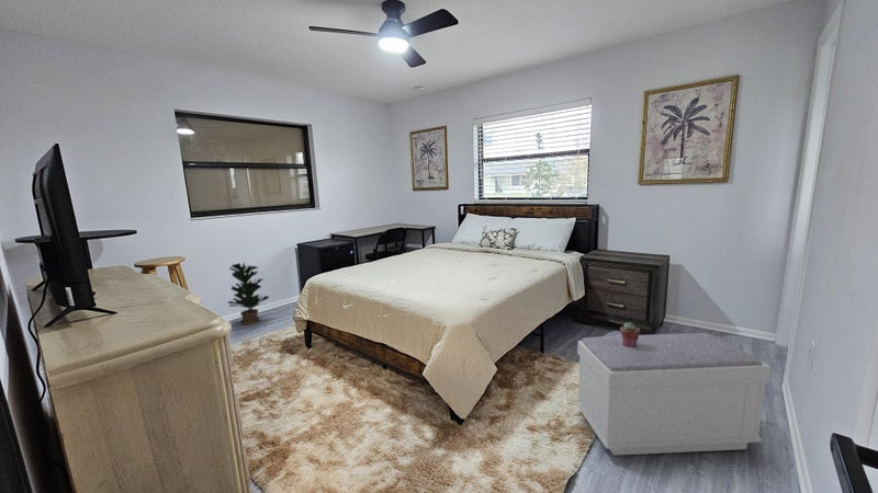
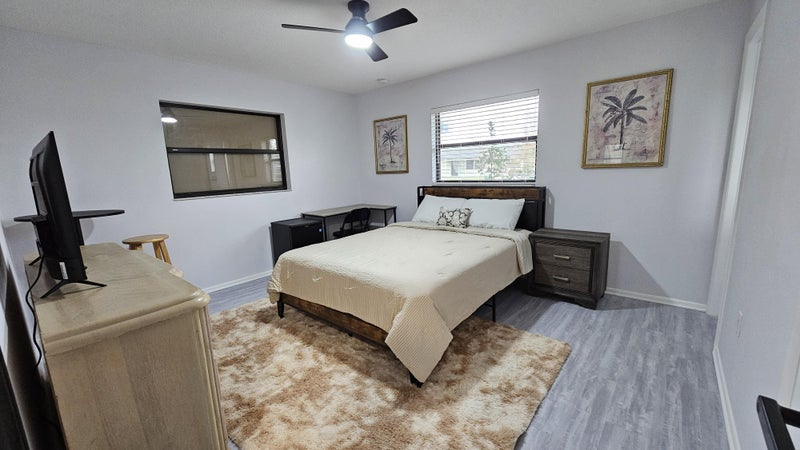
- potted plant (245, 293)
- potted succulent (629, 332)
- bench (662, 389)
